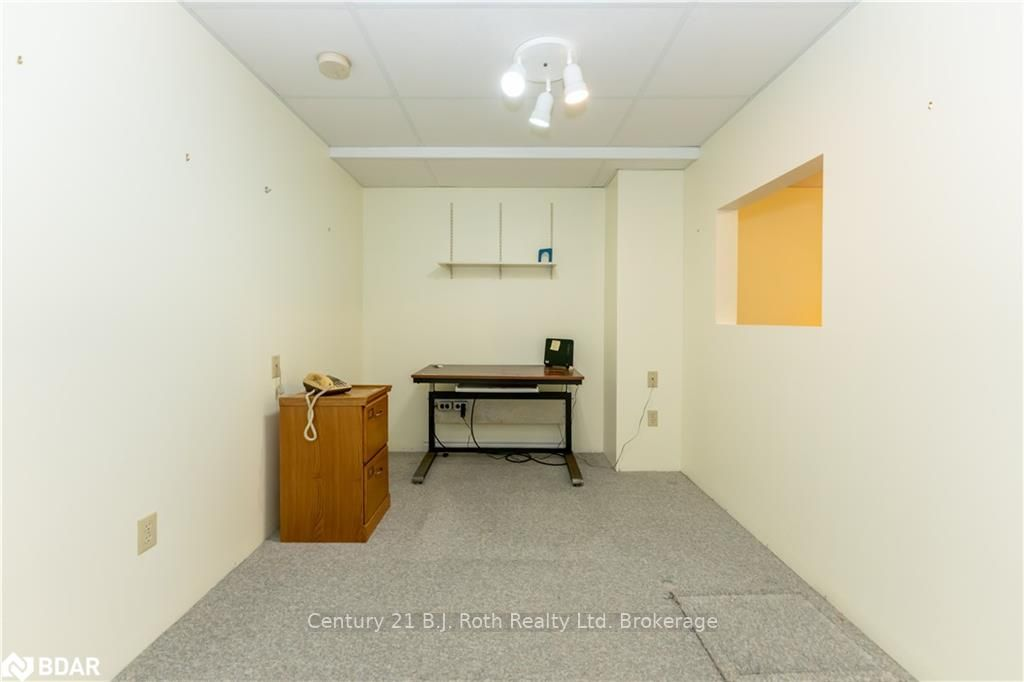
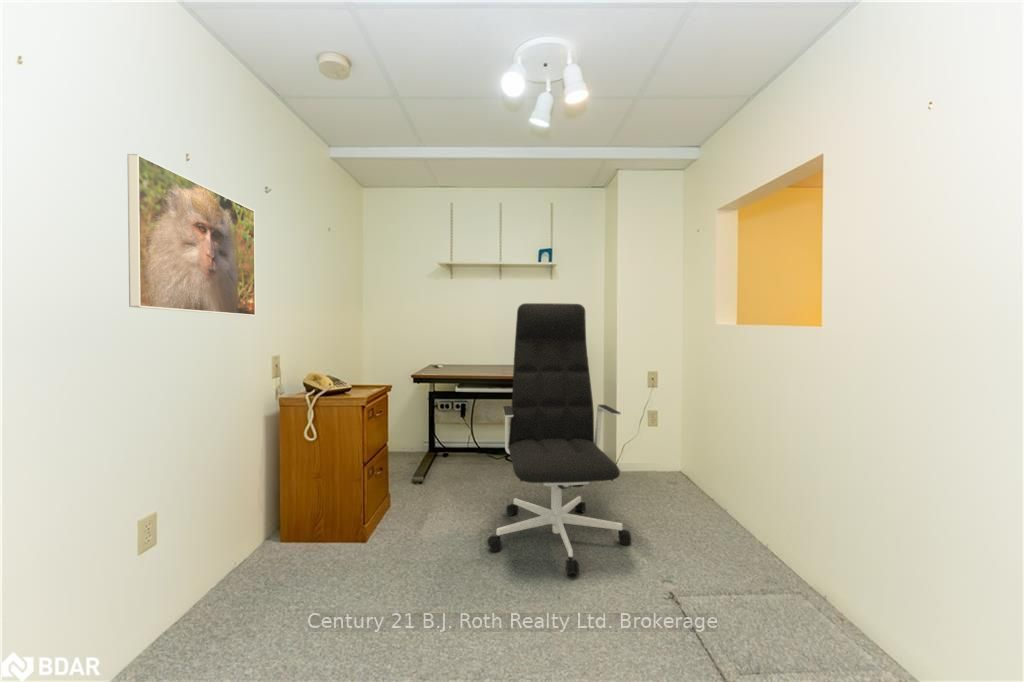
+ office chair (557, 420)
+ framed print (203, 249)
